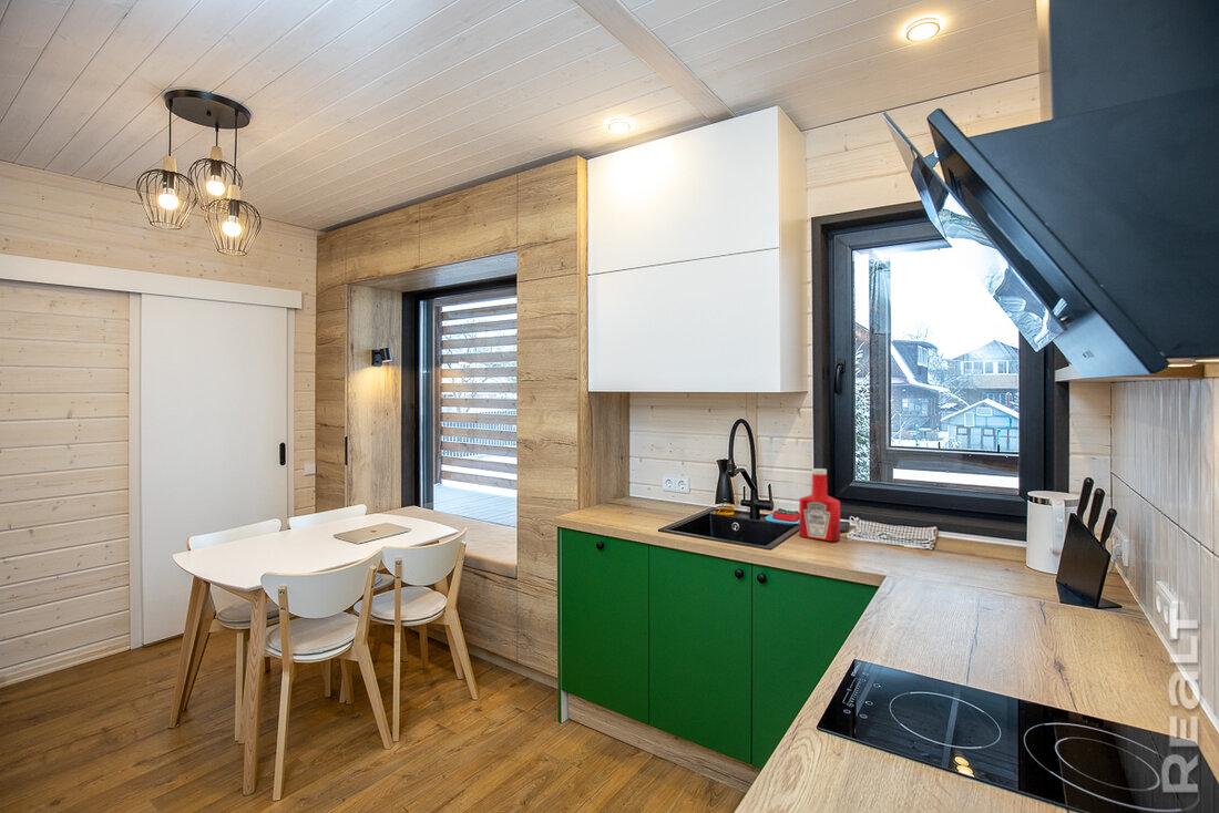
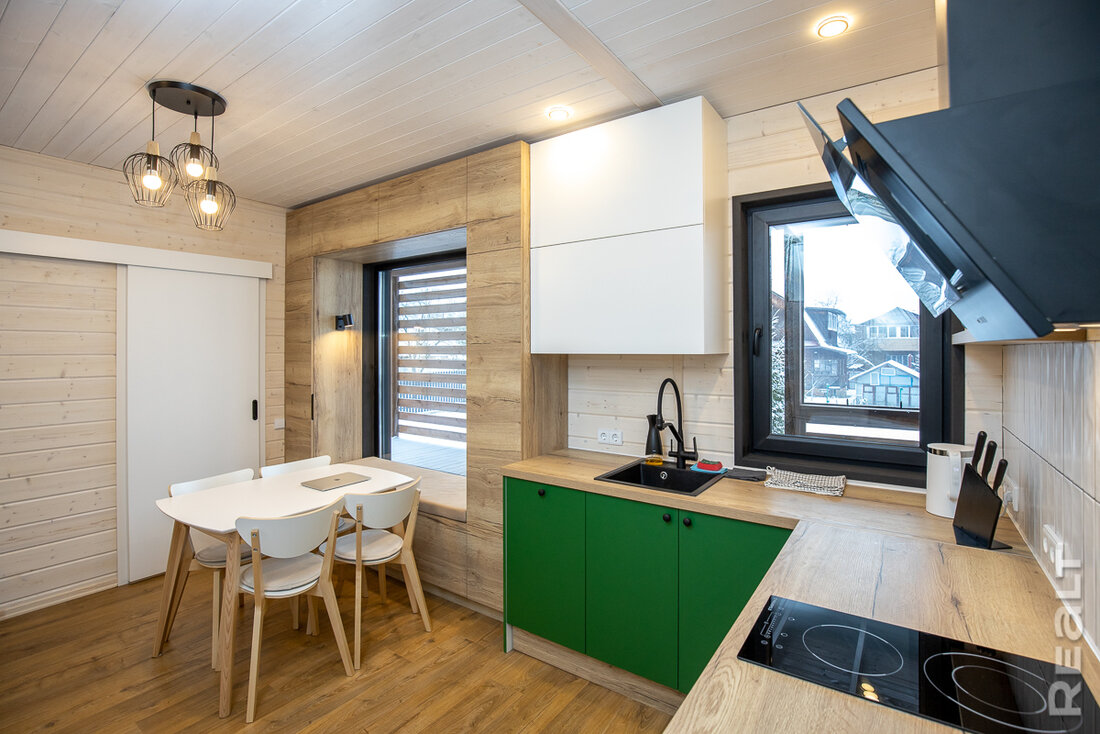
- soap bottle (819, 503)
